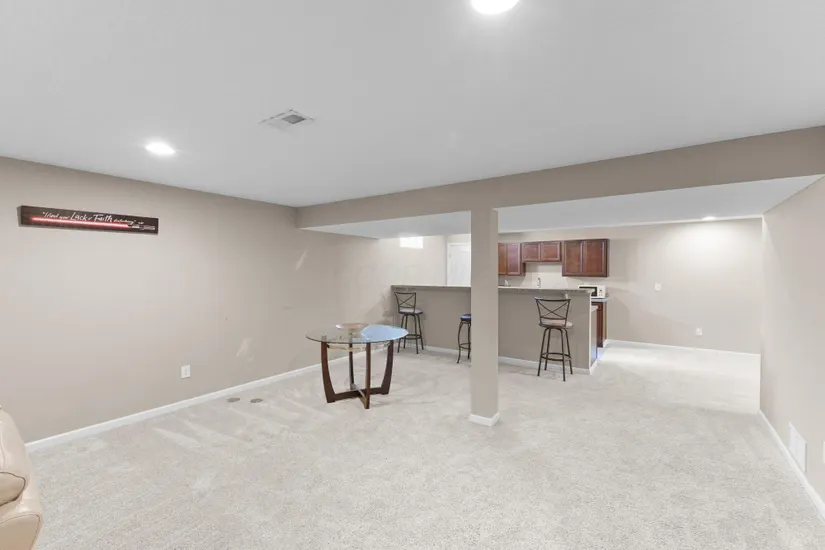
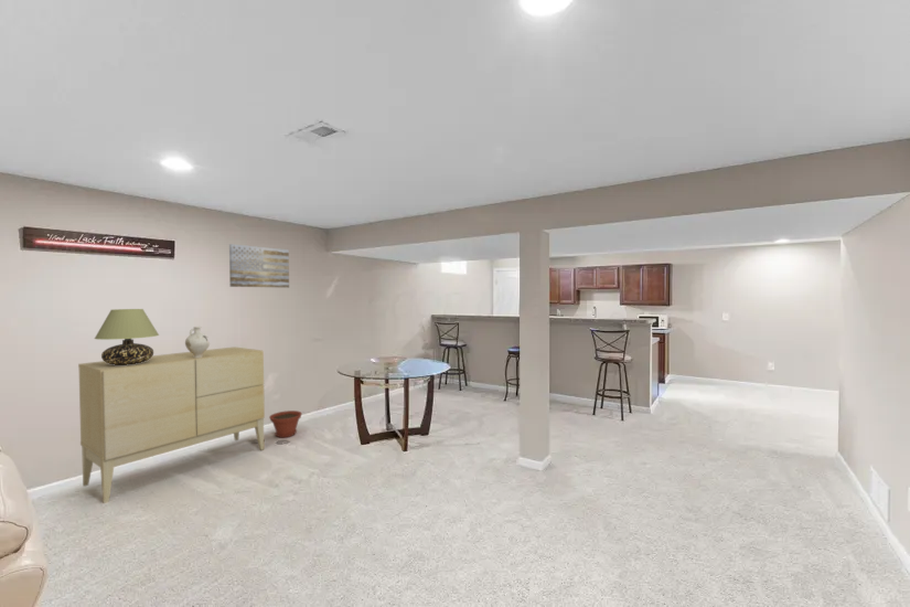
+ wall art (260, 267)
+ plant pot (286, 425)
+ sideboard (181, 411)
+ decorative vase (197, 341)
+ table lamp (128, 336)
